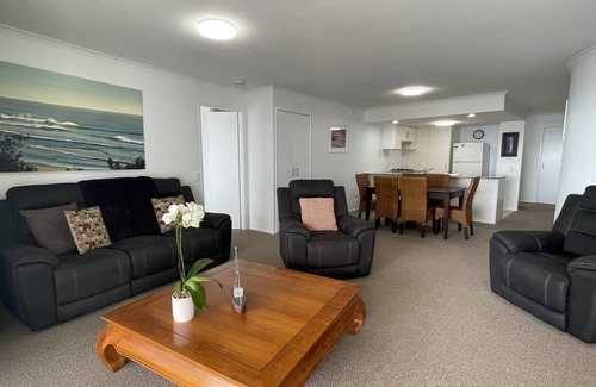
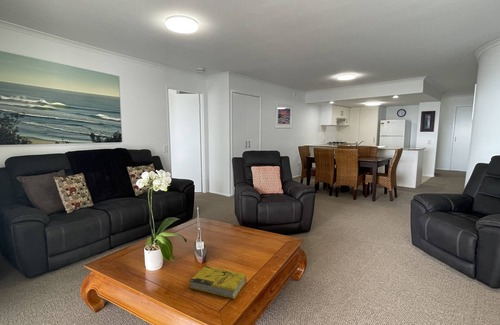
+ book (218, 280)
